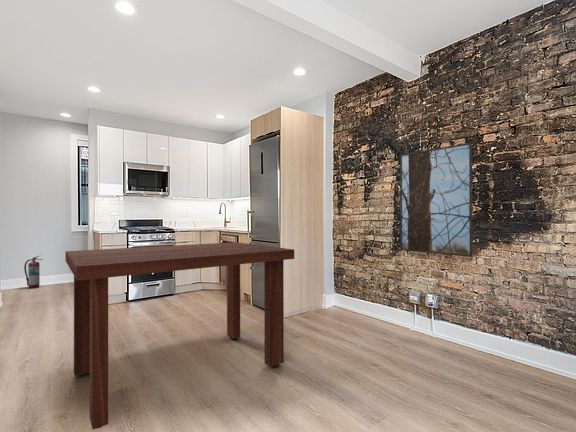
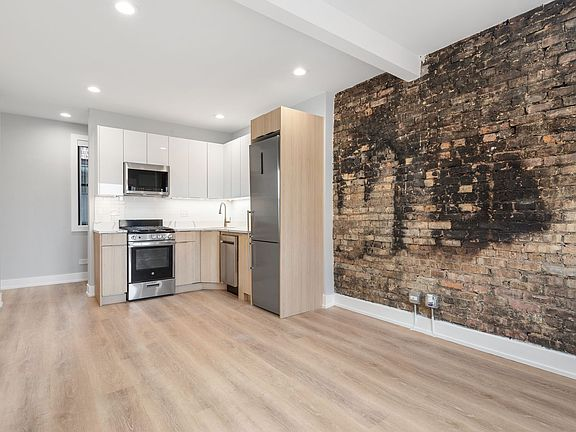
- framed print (433, 201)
- dining table (177, 270)
- fire extinguisher (33, 271)
